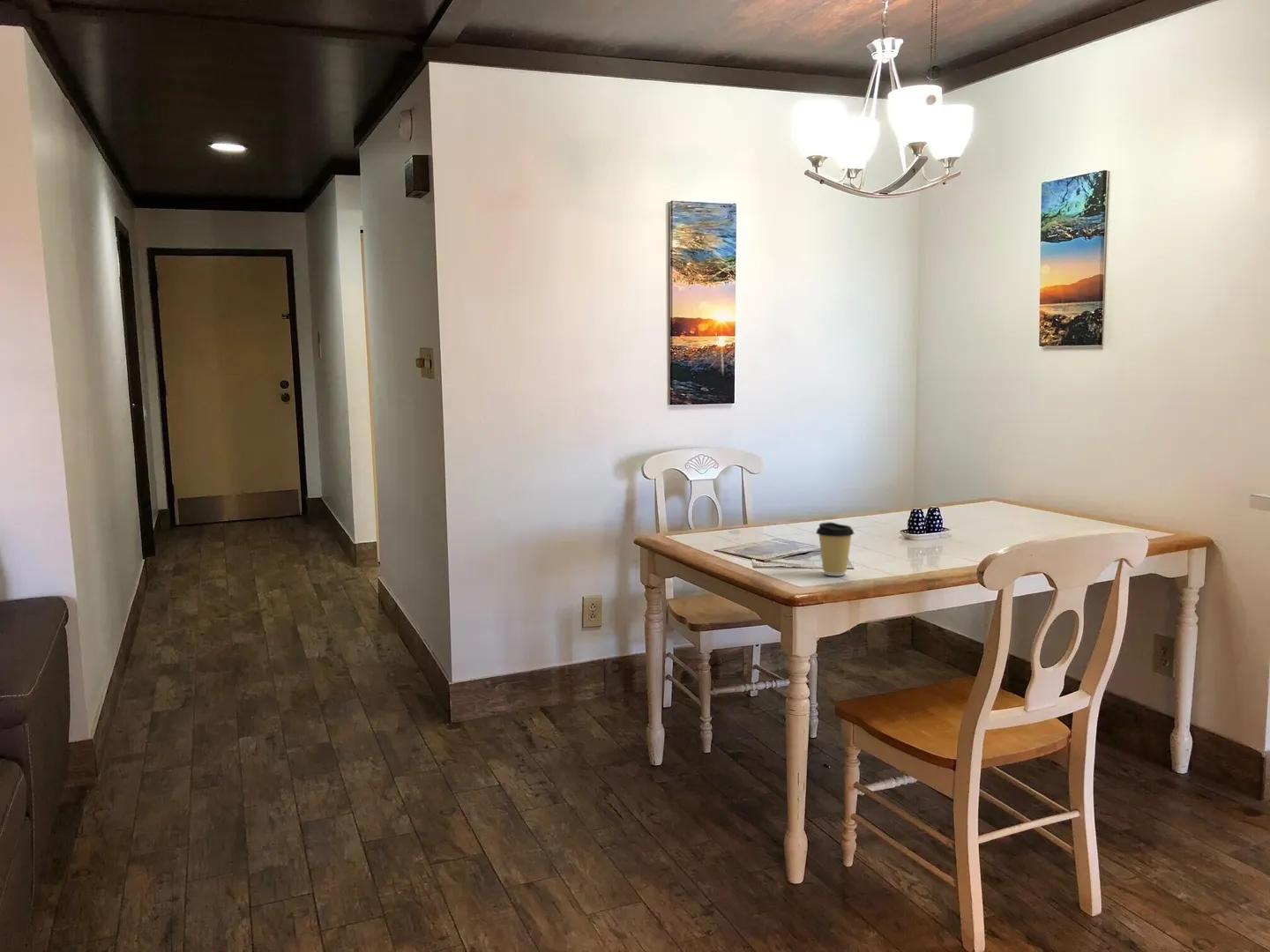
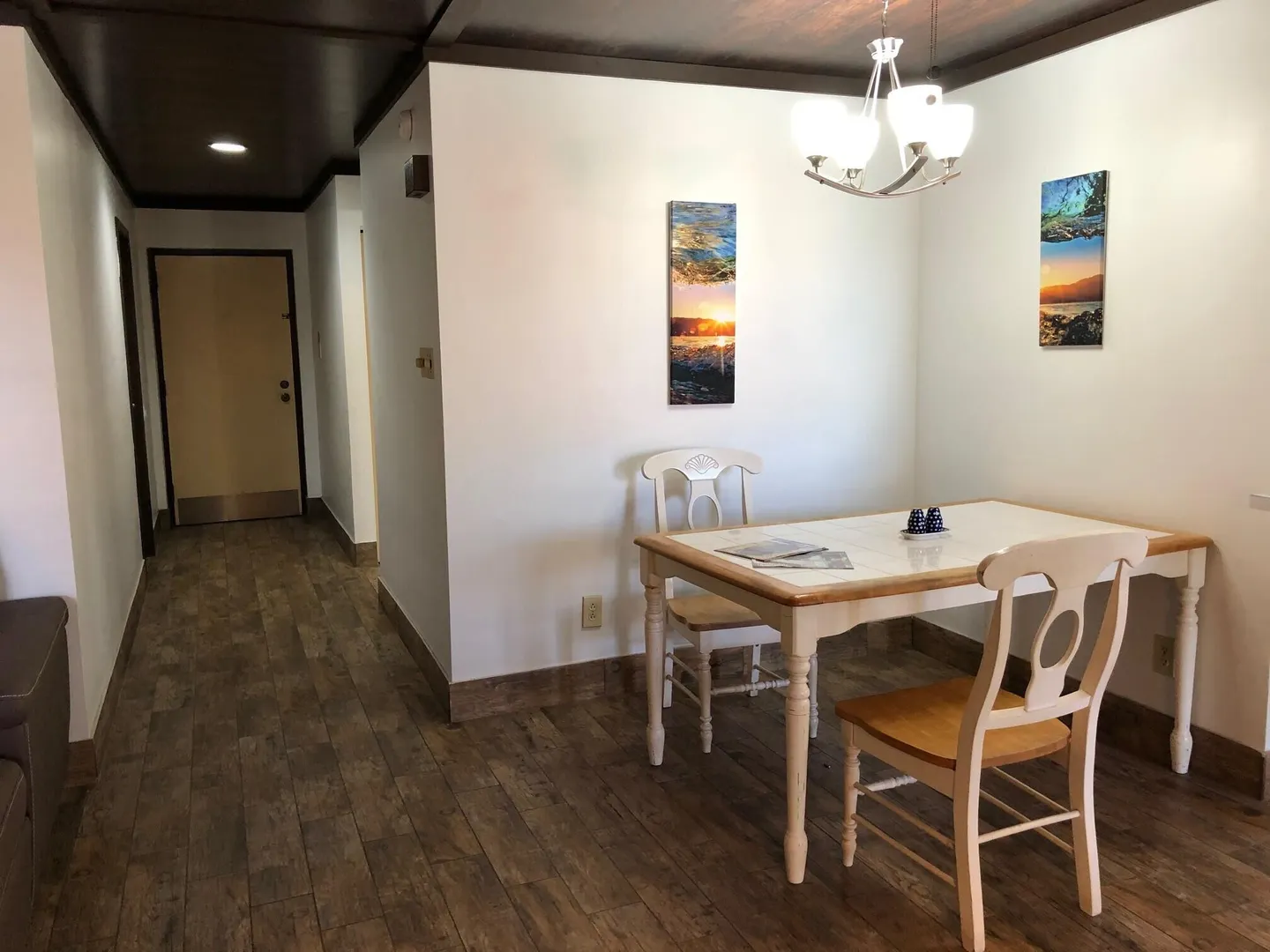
- coffee cup (834, 549)
